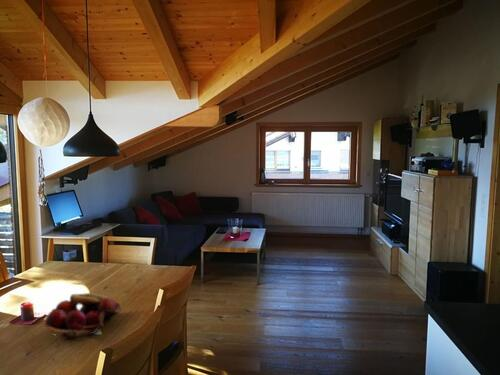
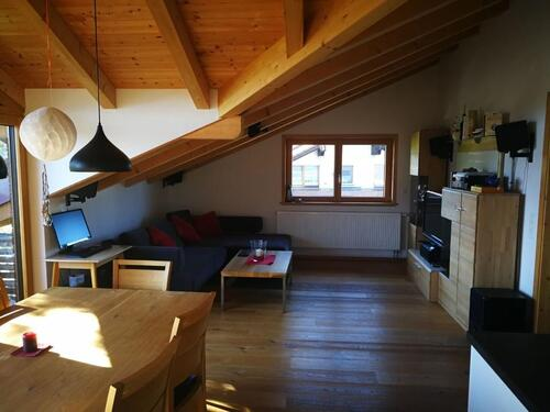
- fruit basket (83, 311)
